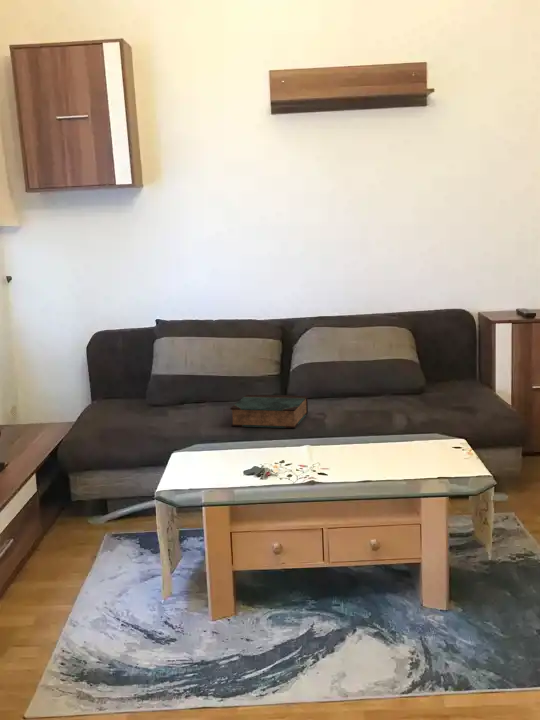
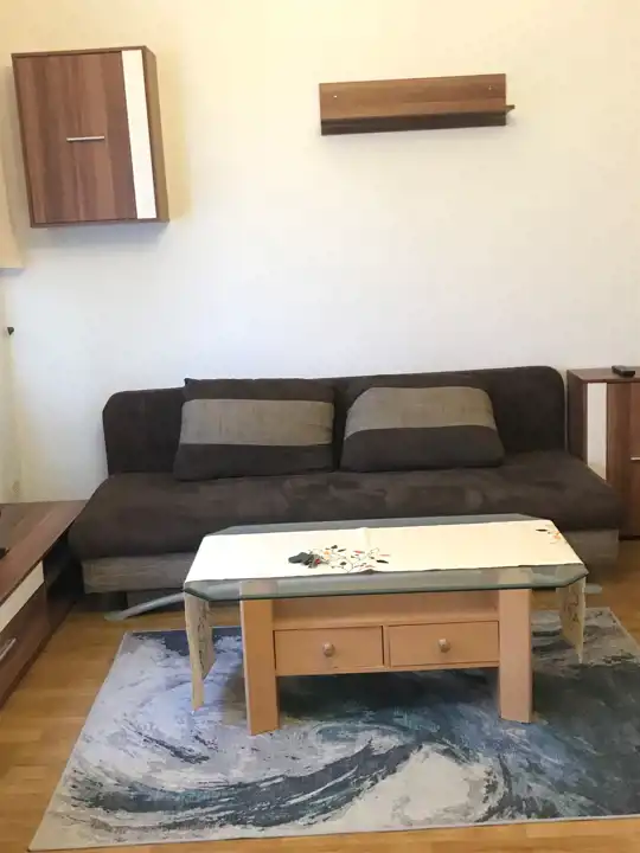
- book (270, 410)
